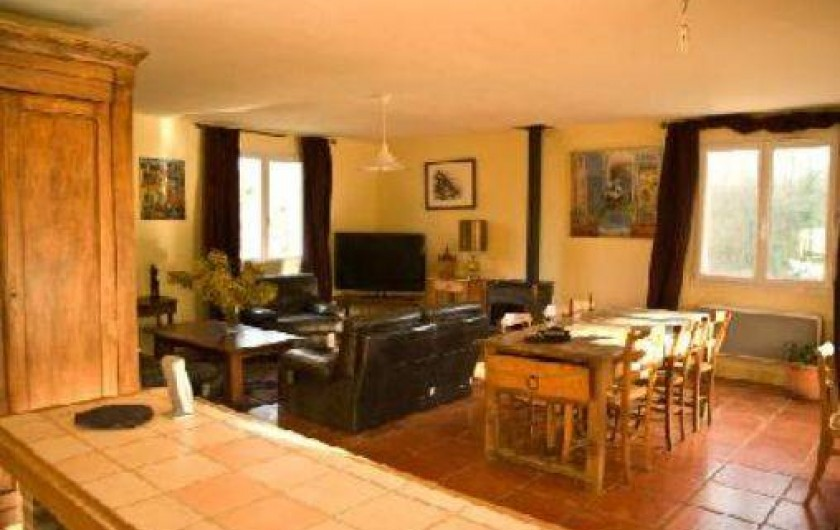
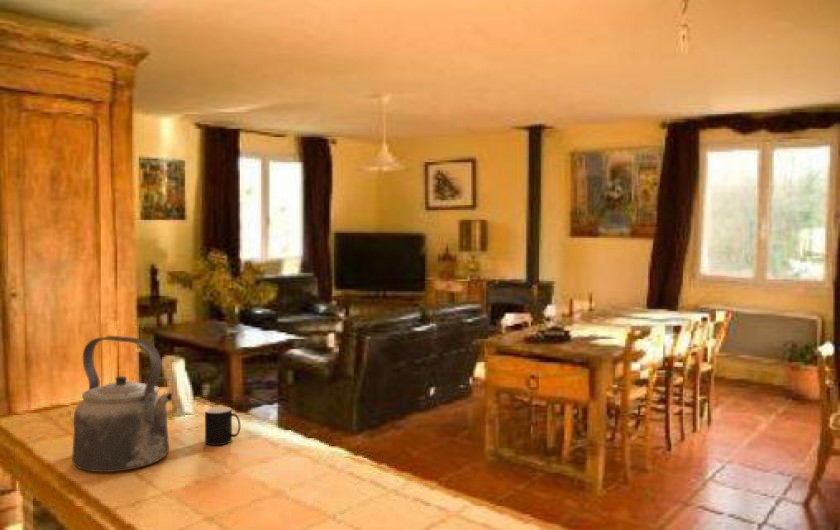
+ cup (223, 426)
+ kettle (127, 399)
